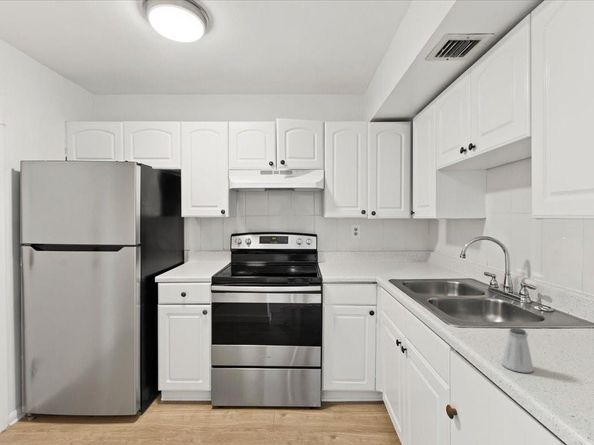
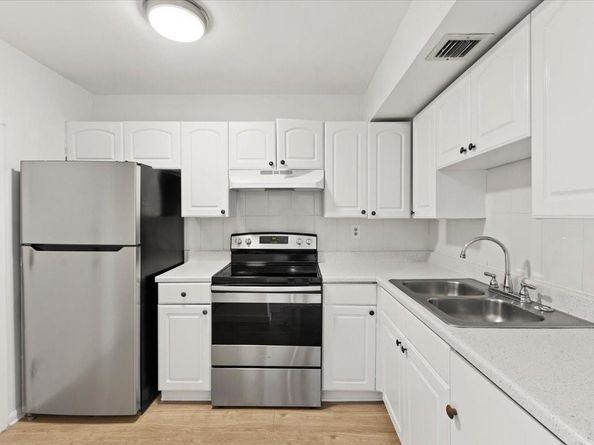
- saltshaker (517, 348)
